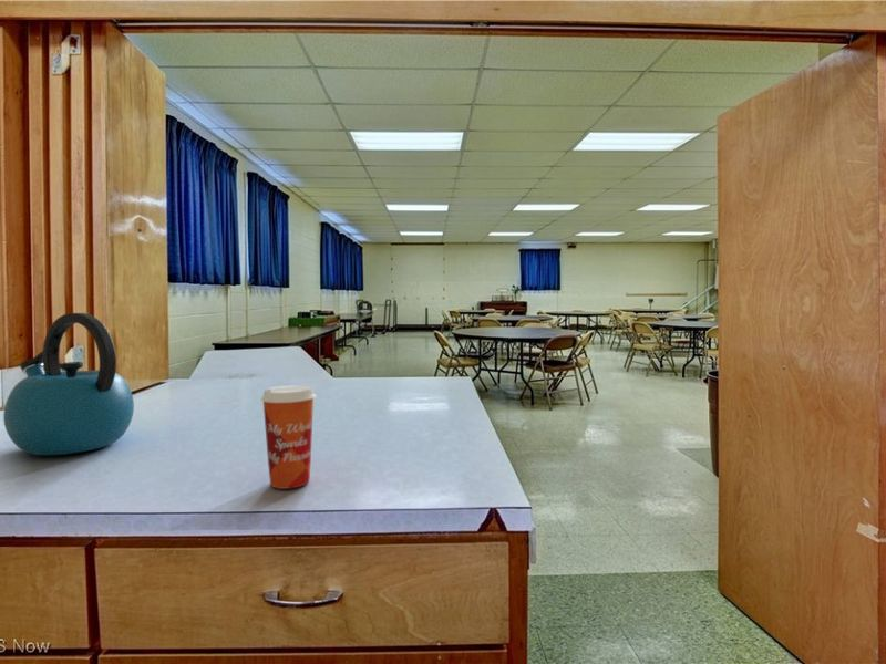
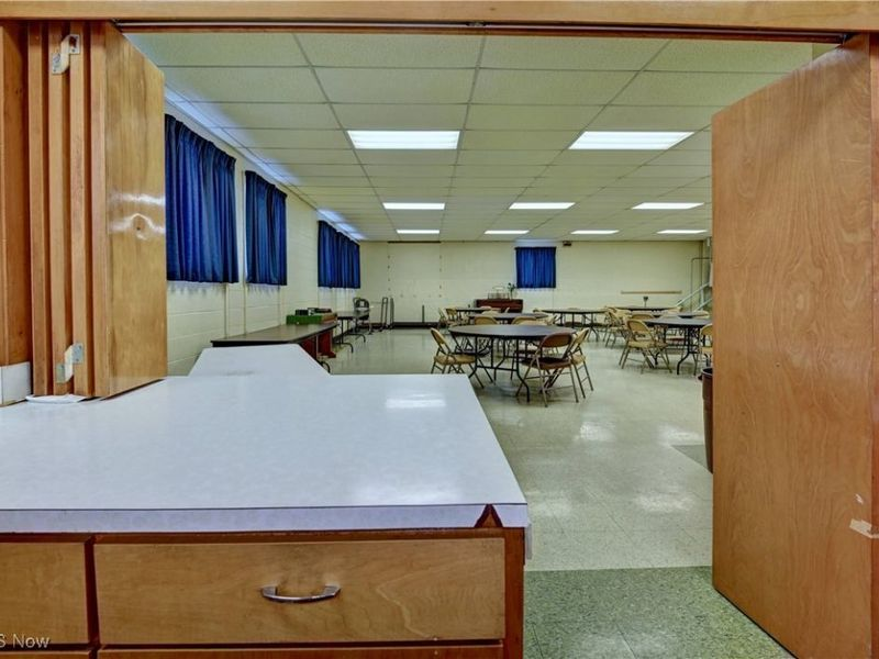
- paper cup (289, 435)
- kettle (68, 380)
